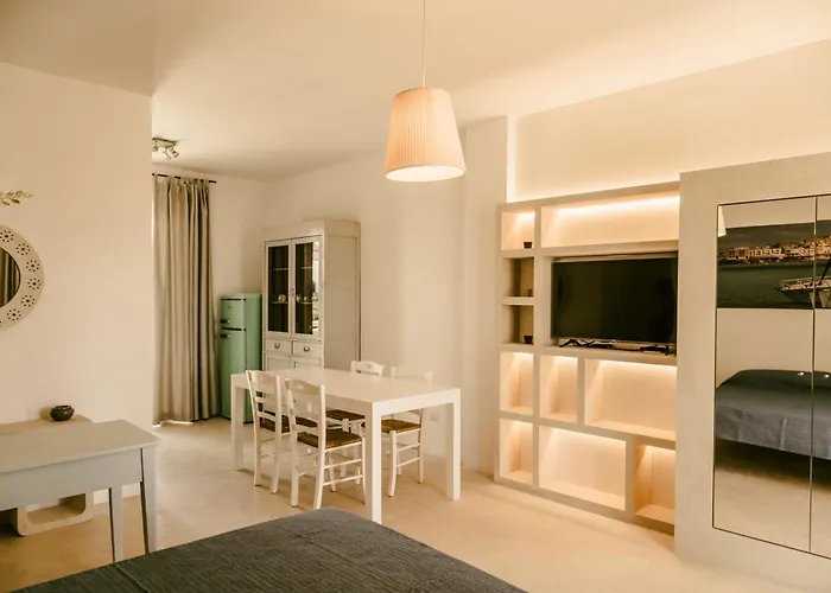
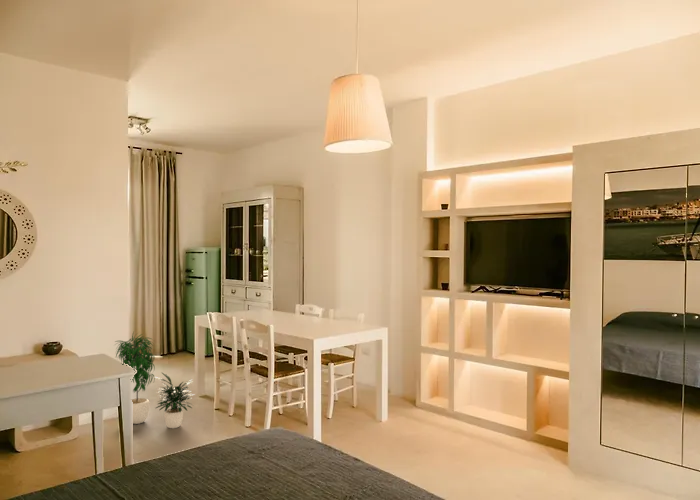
+ potted plant (152, 378)
